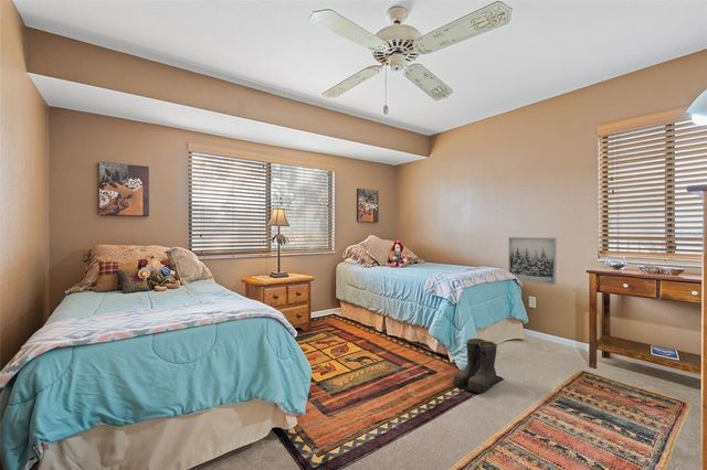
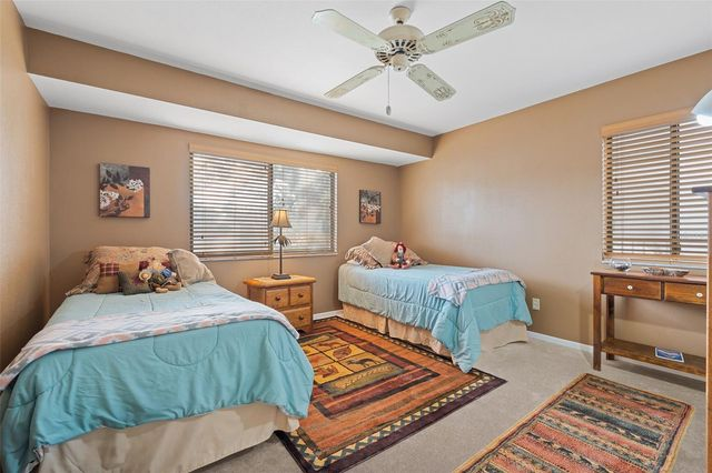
- boots (475, 363)
- wall art (530, 259)
